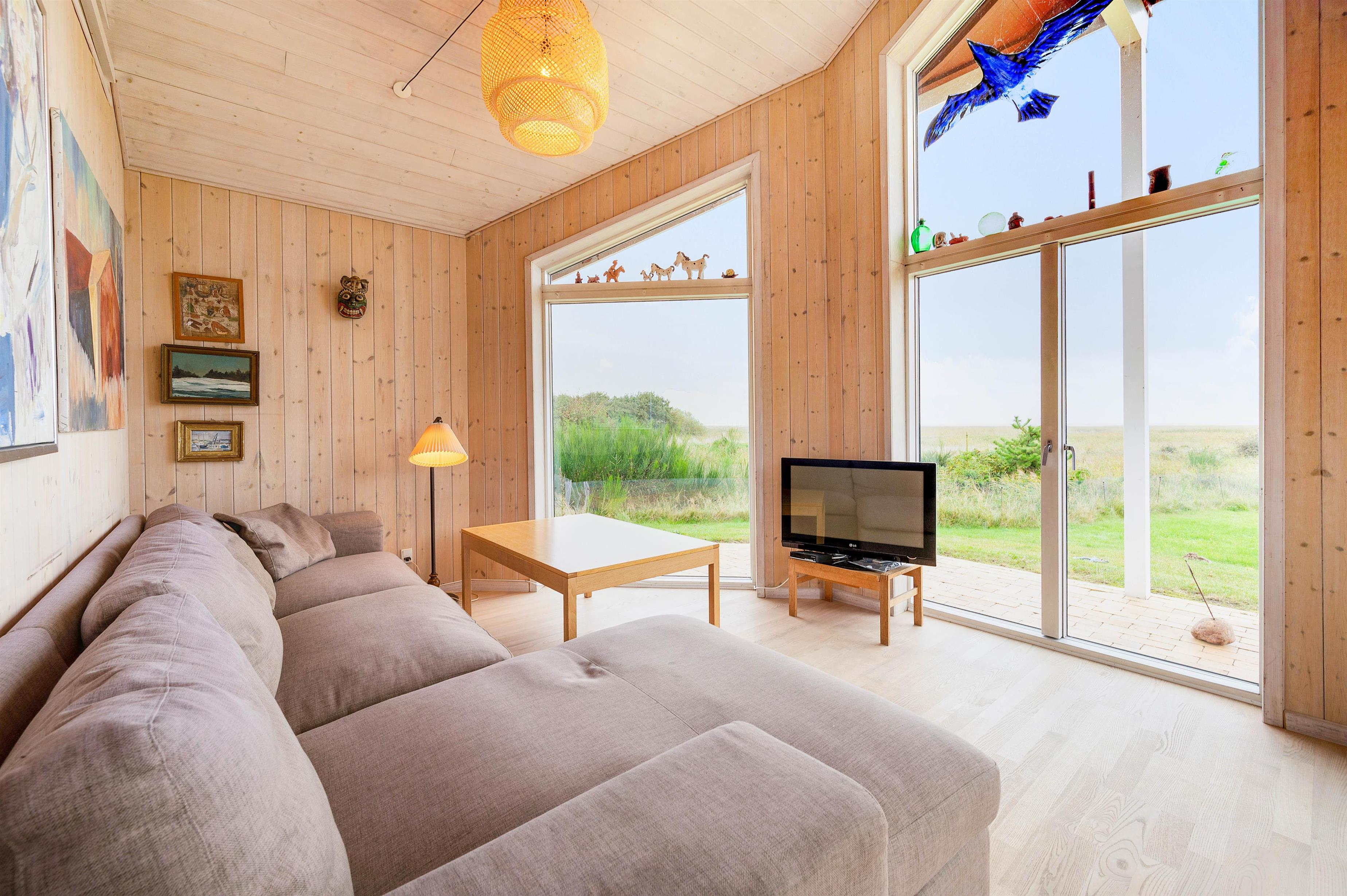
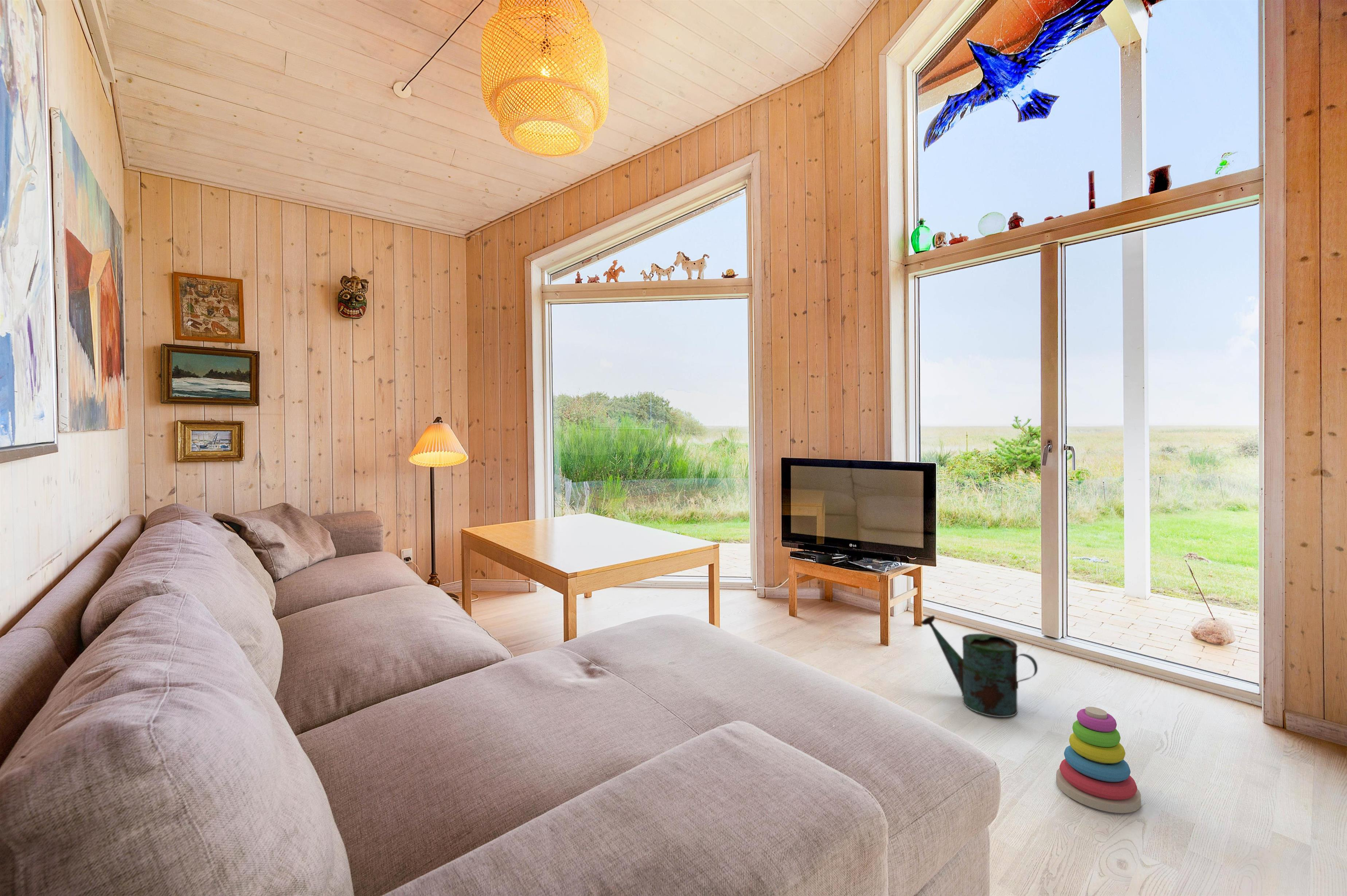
+ watering can (975, 663)
+ stacking toy (1097, 751)
